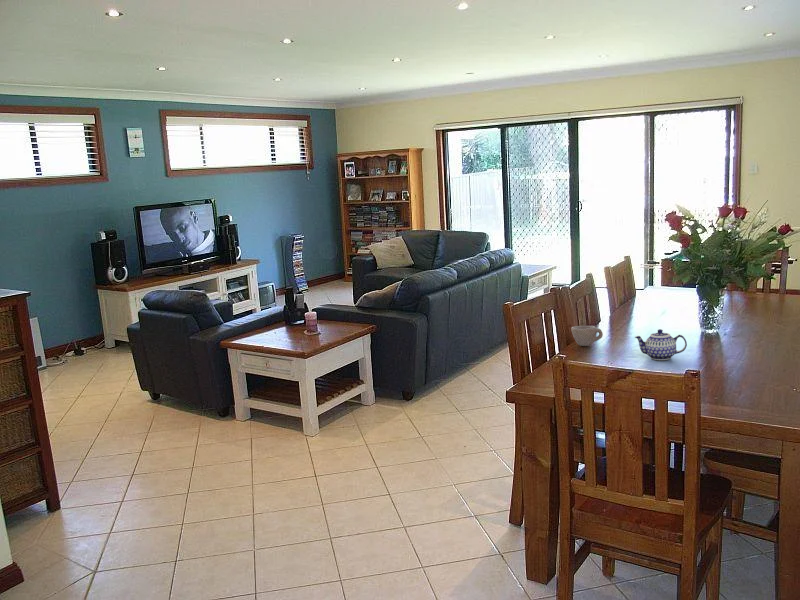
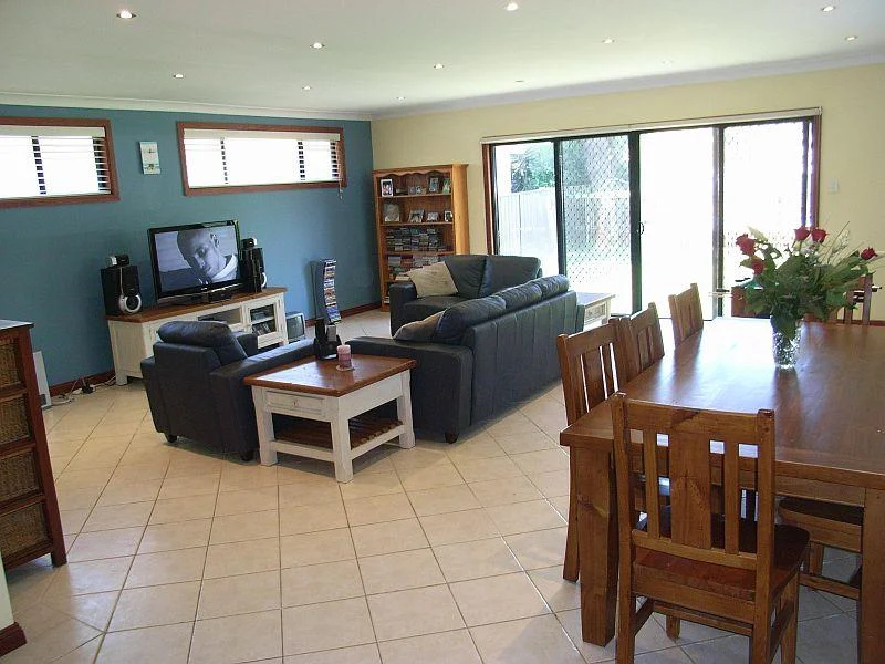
- teapot (660, 343)
- cup (587, 336)
